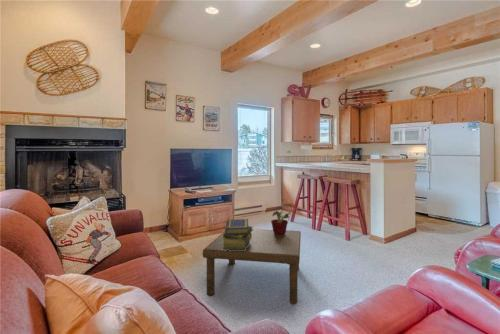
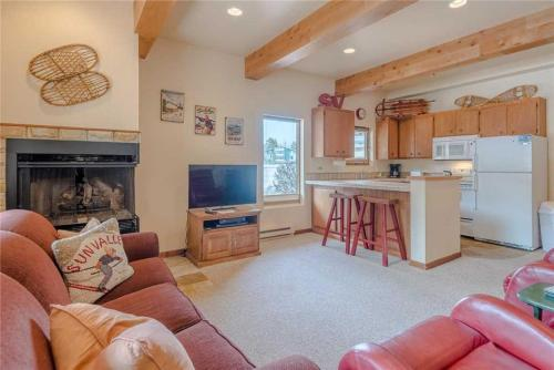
- coffee table (257, 260)
- stack of books (237, 233)
- potted plant (286, 216)
